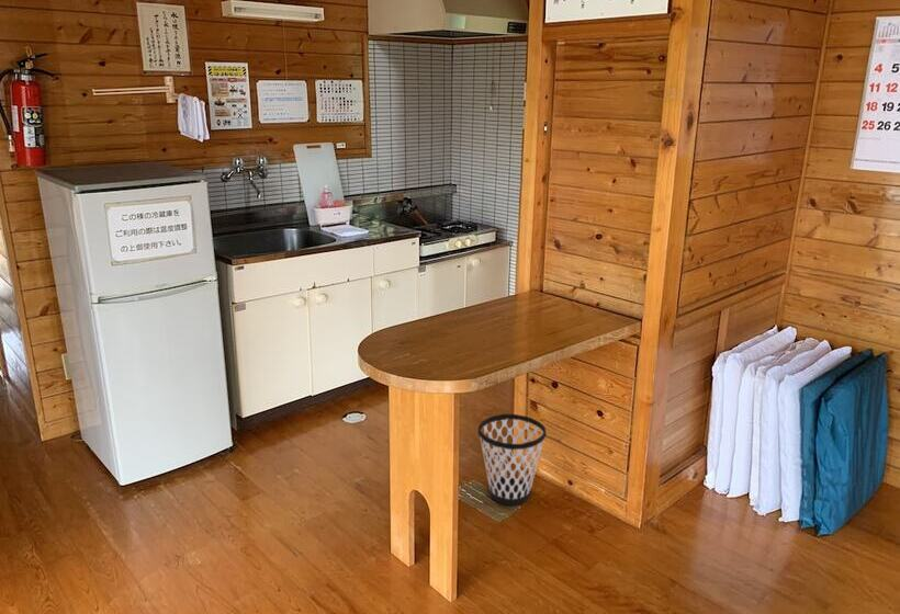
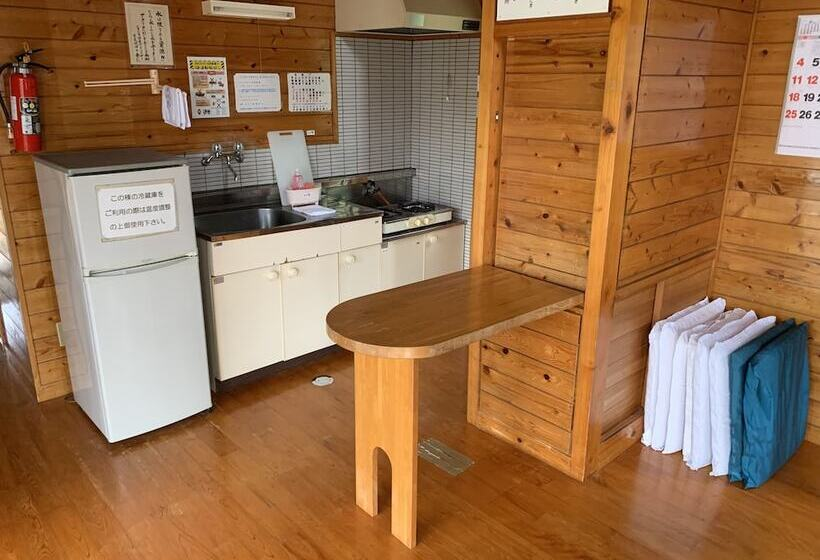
- wastebasket (510, 462)
